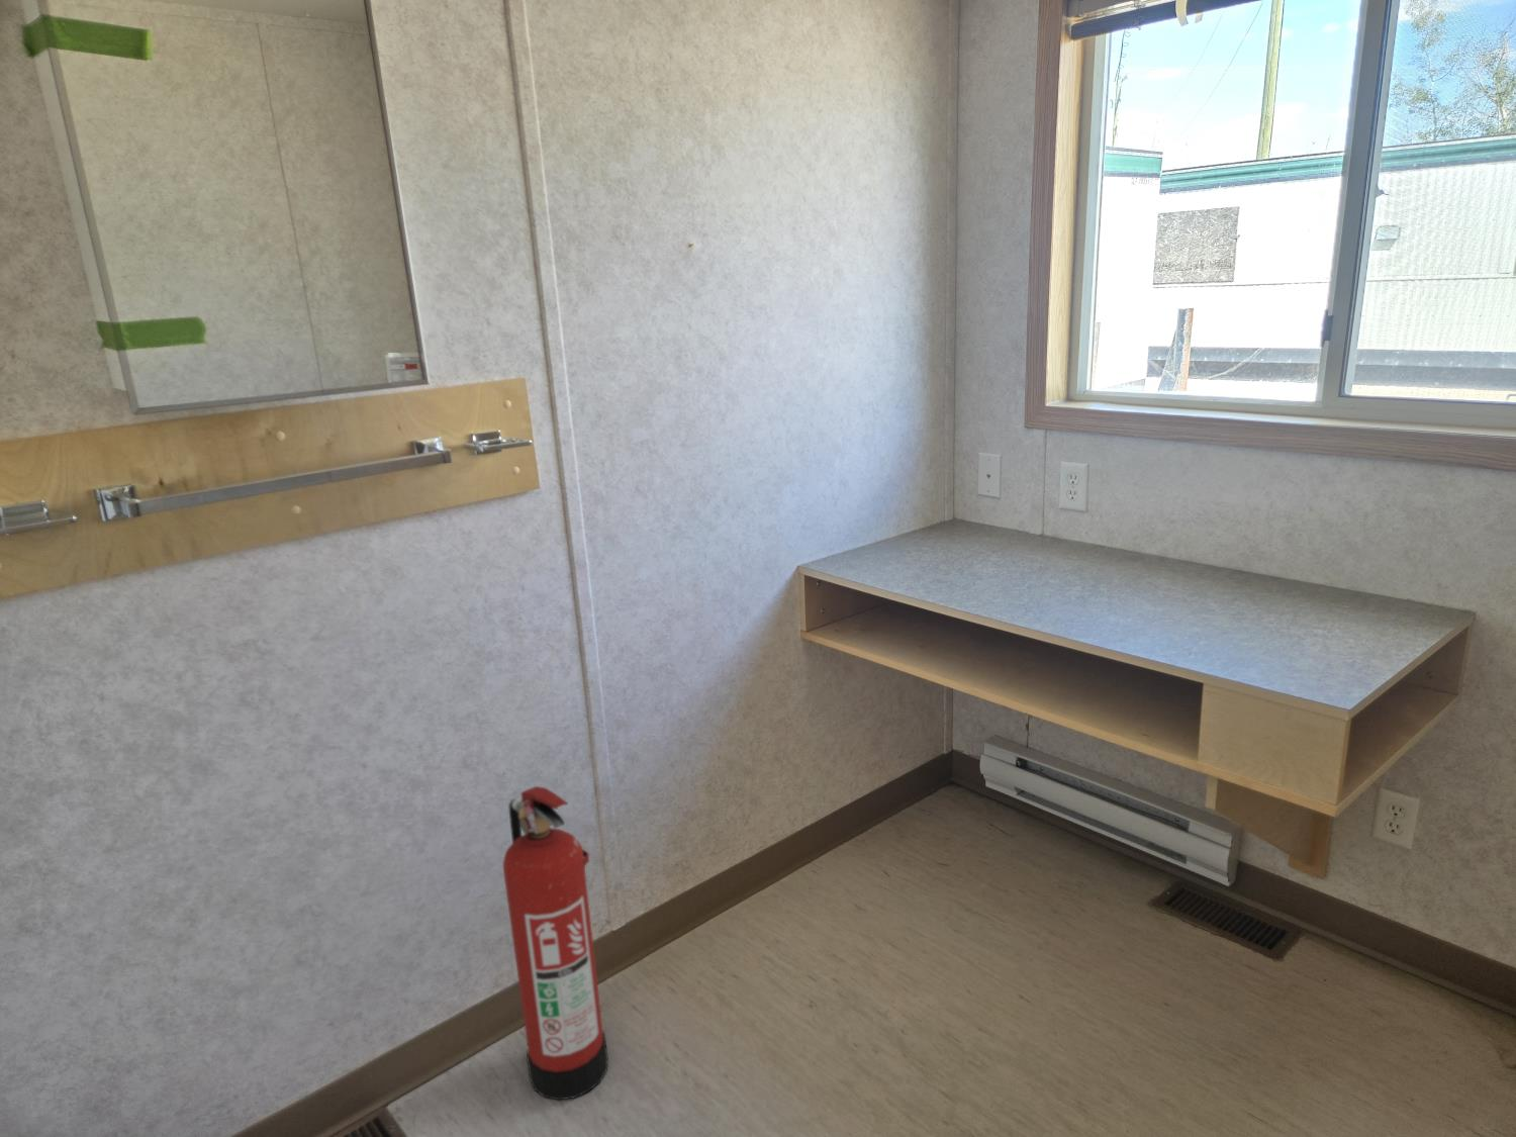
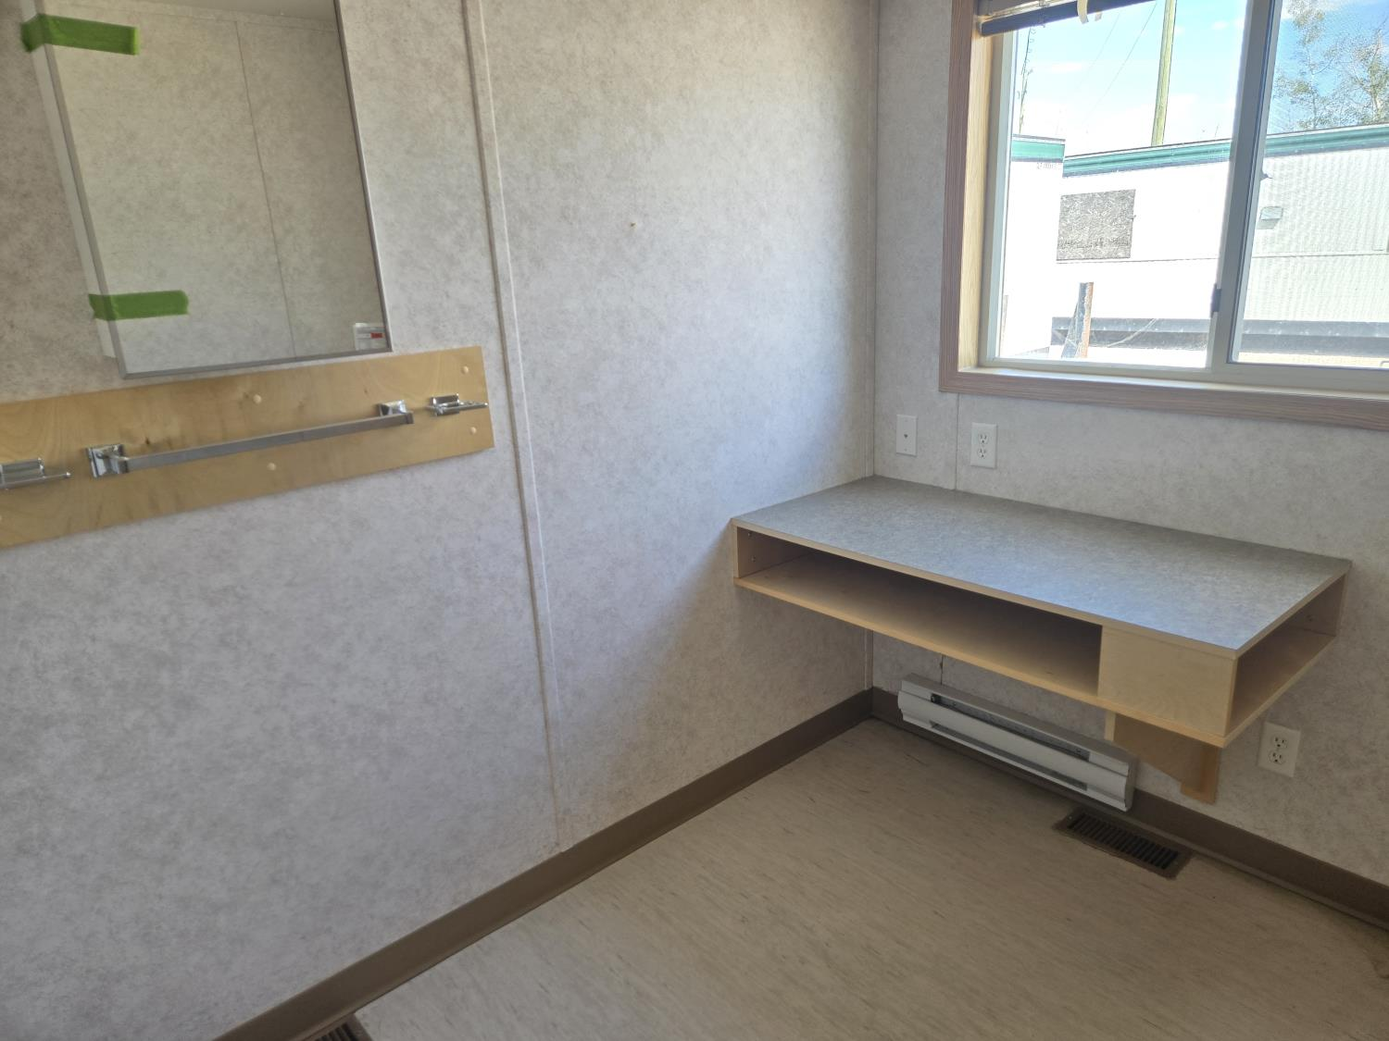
- fire extinguisher (551, 930)
